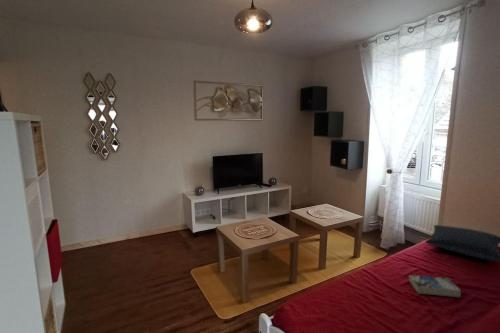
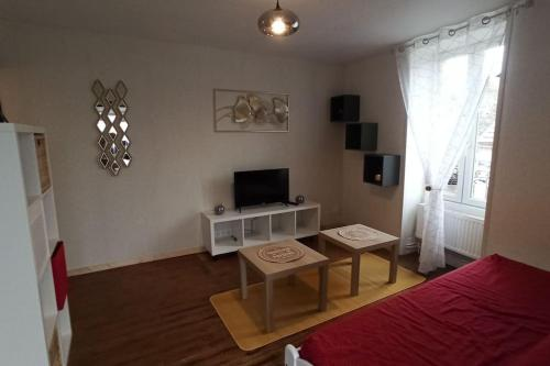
- book (433, 285)
- pillow (464, 240)
